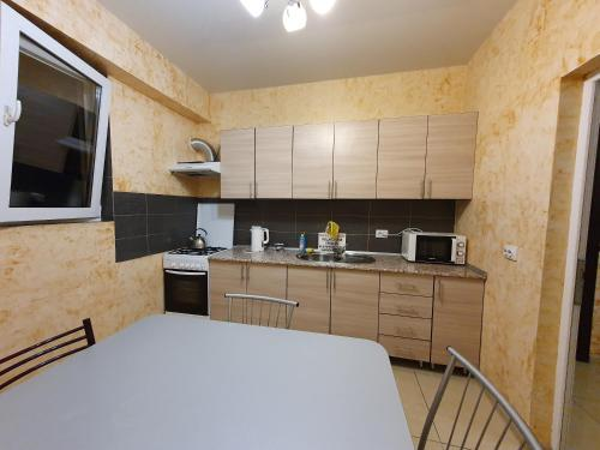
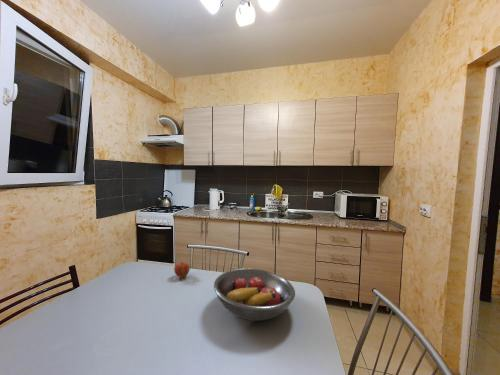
+ fruit bowl (253, 293)
+ apple (182, 269)
